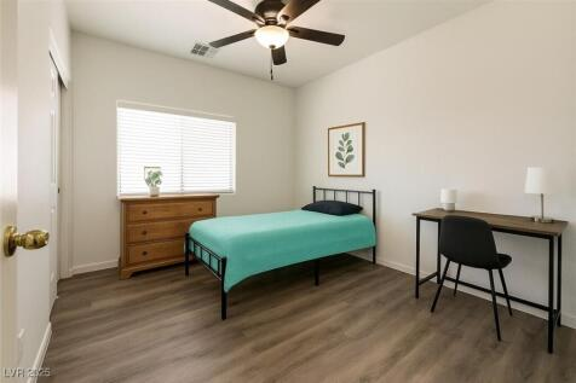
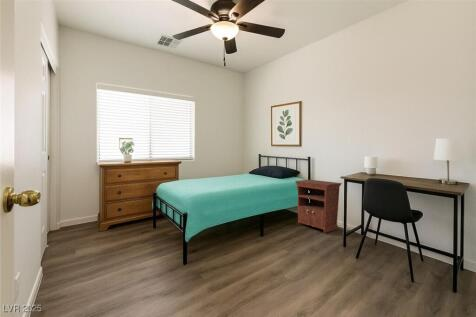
+ nightstand (317, 204)
